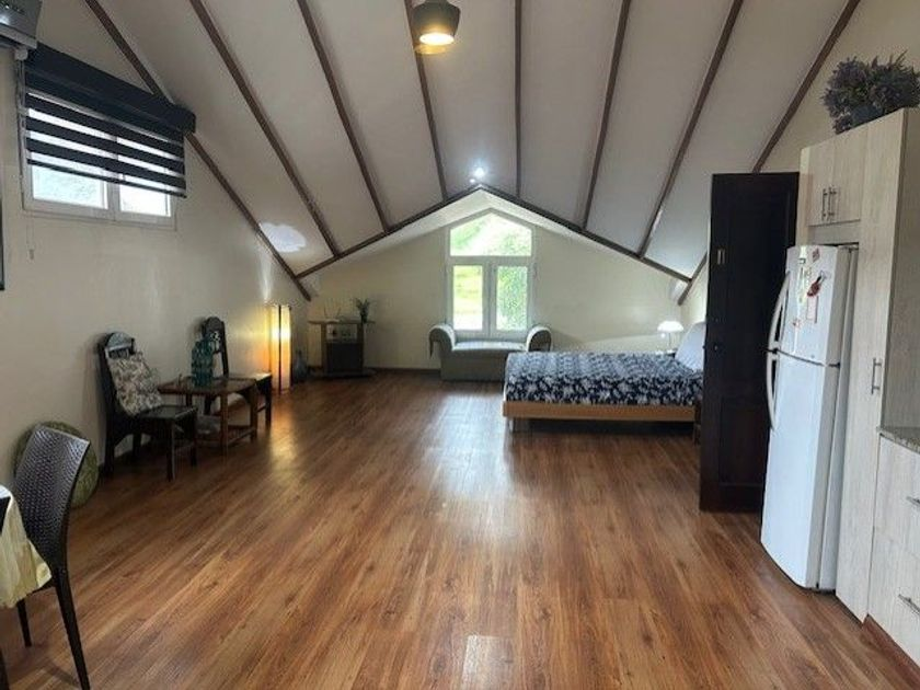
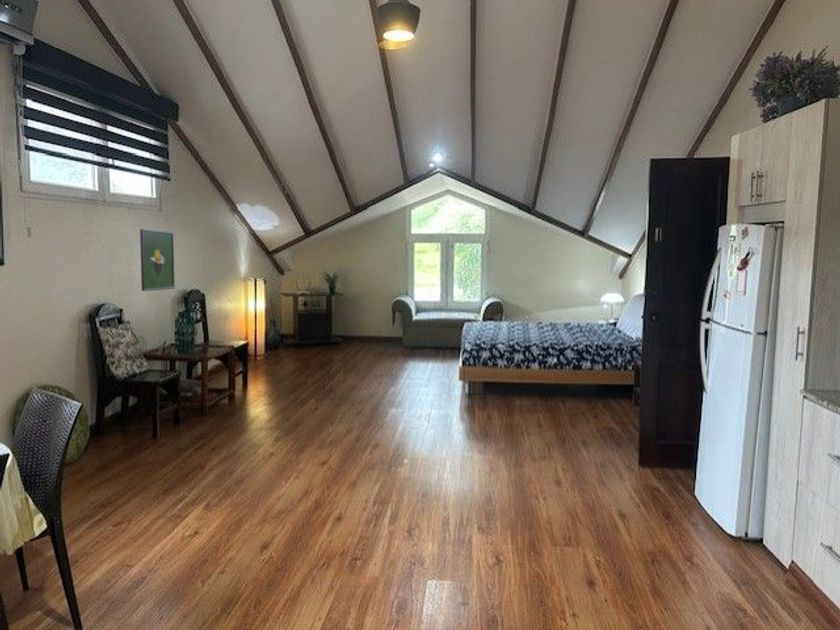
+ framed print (158, 260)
